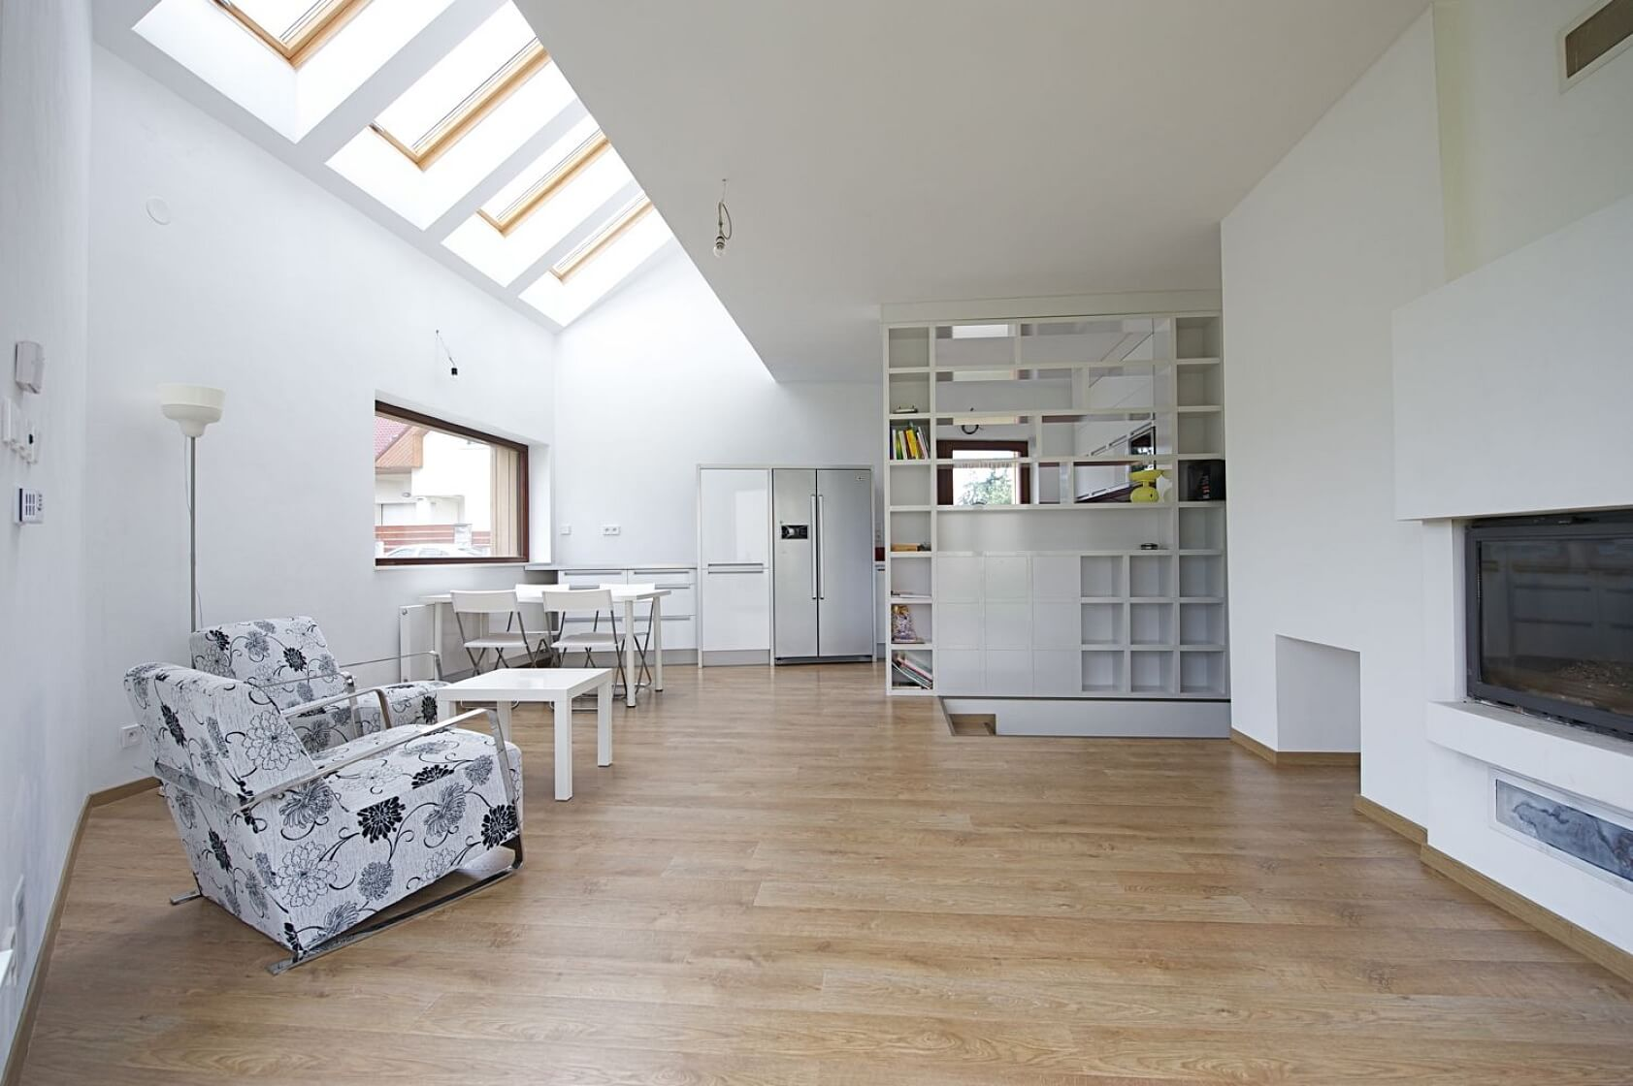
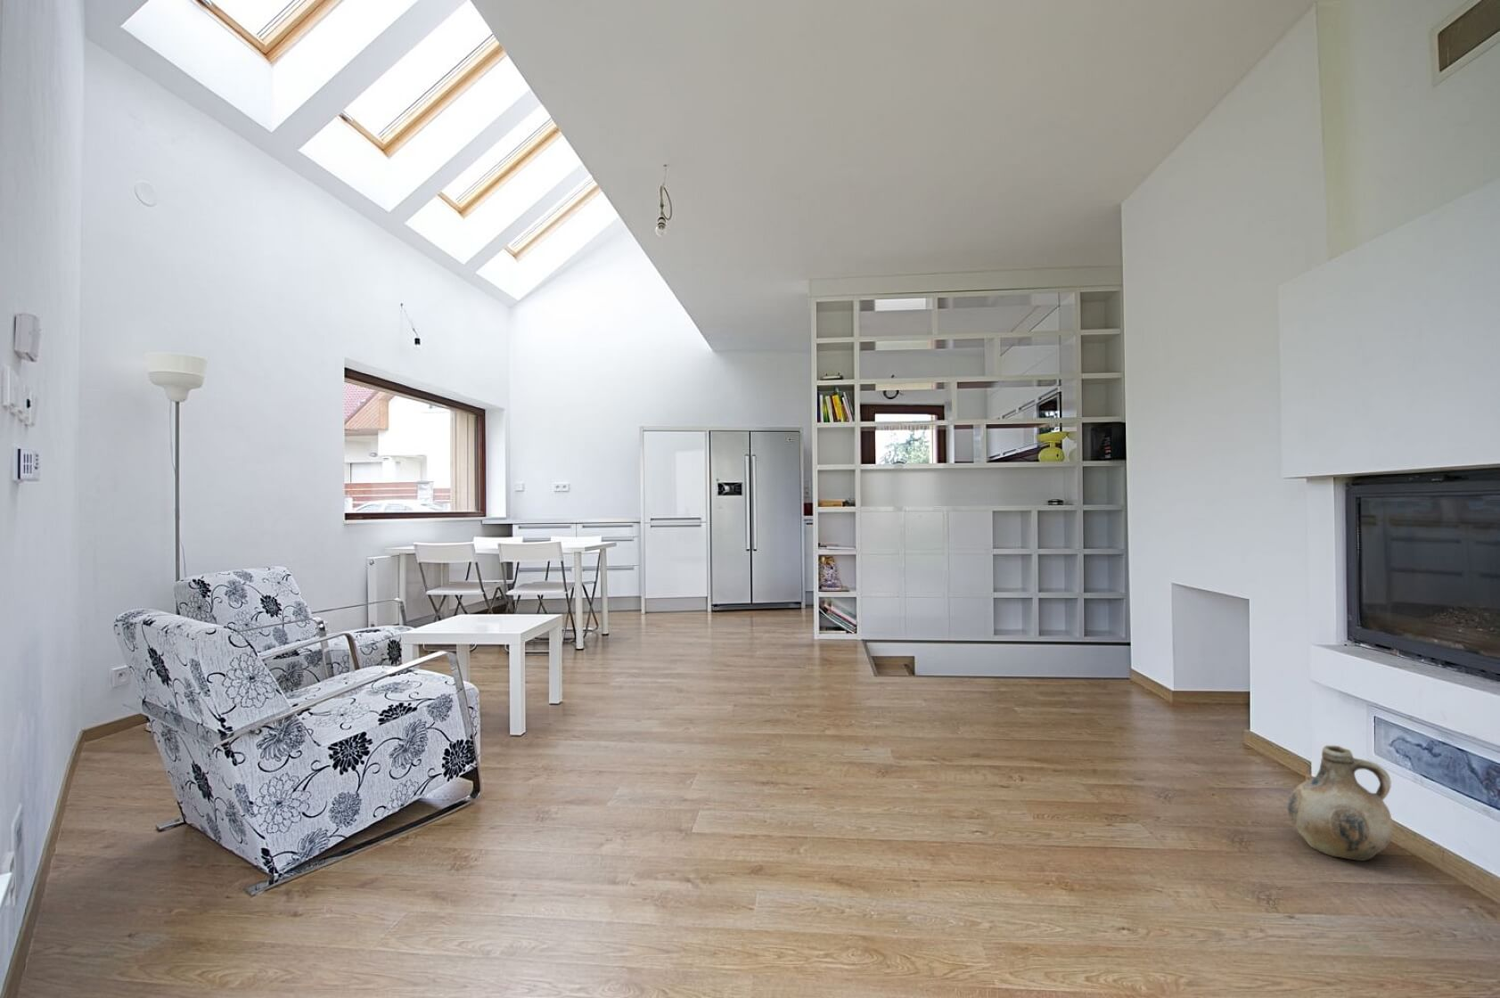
+ ceramic jug (1337, 798)
